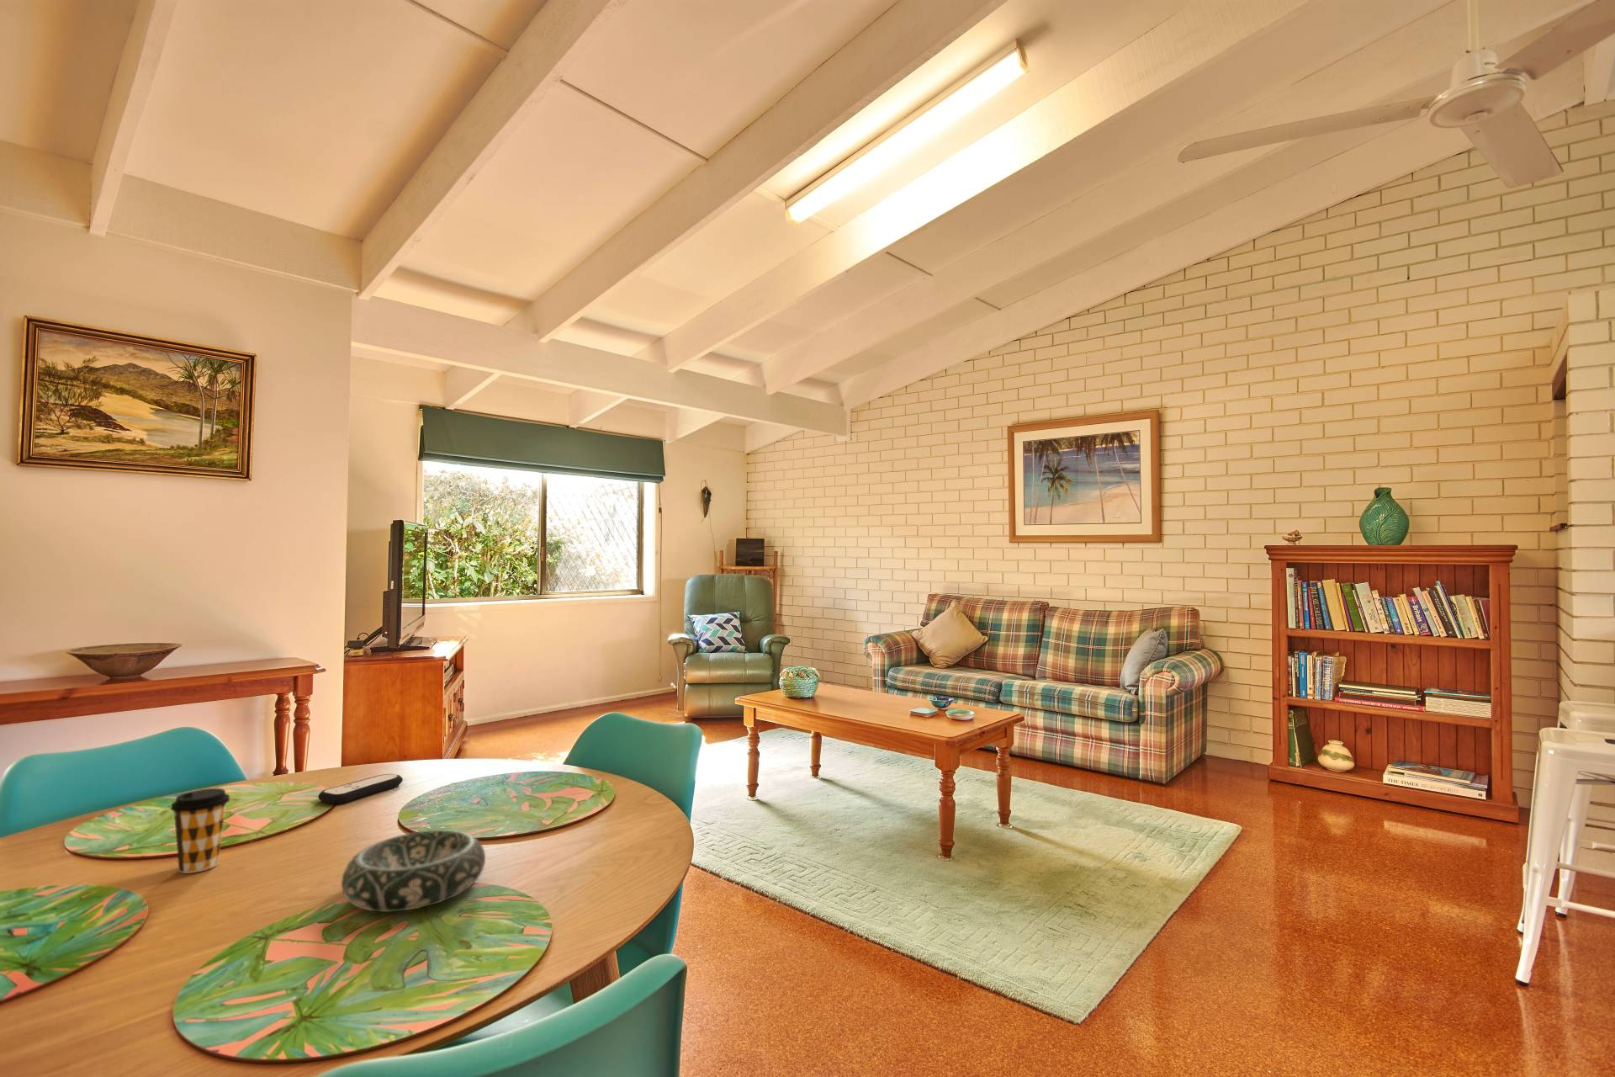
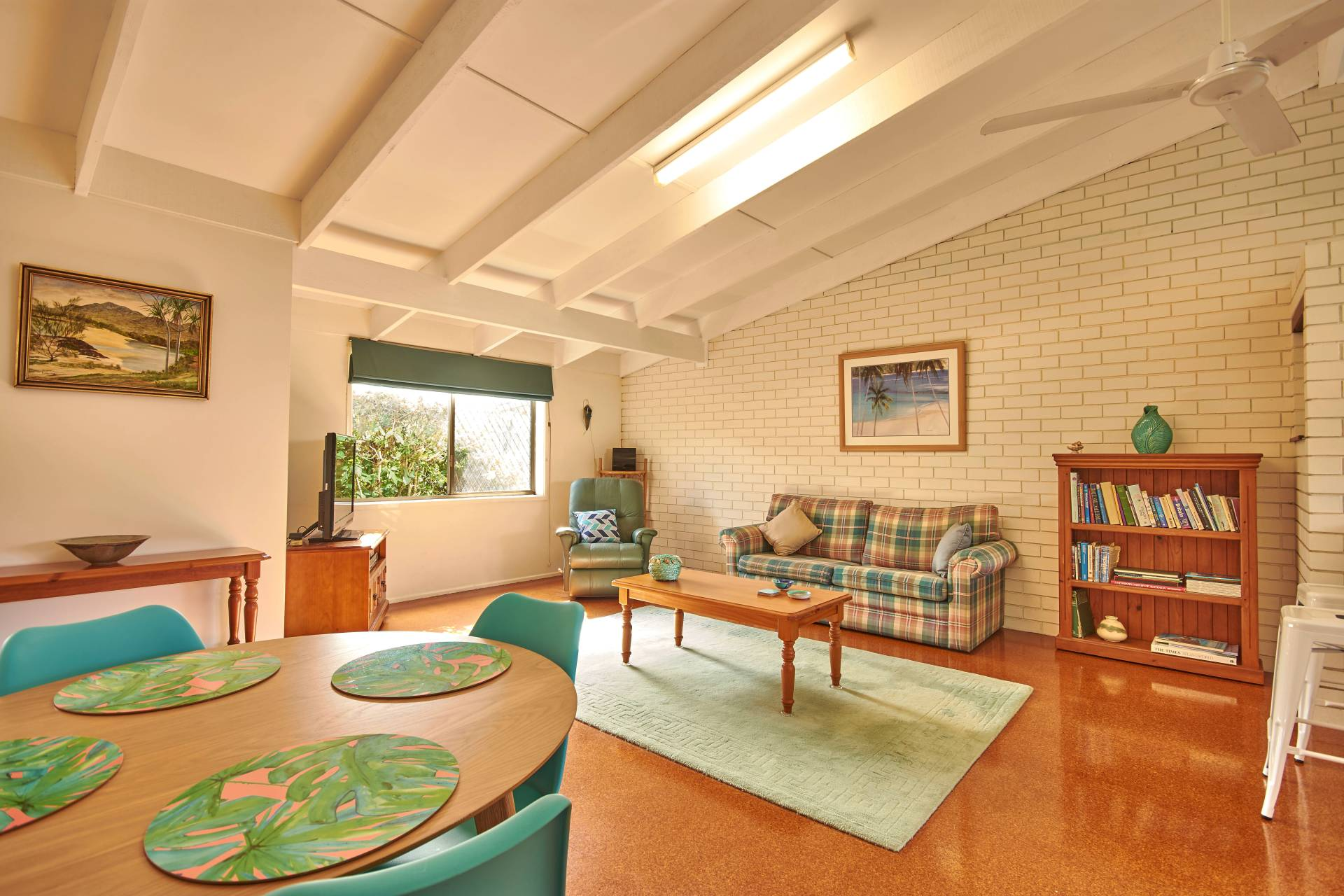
- decorative bowl (416, 868)
- coffee cup (199, 829)
- remote control (363, 786)
